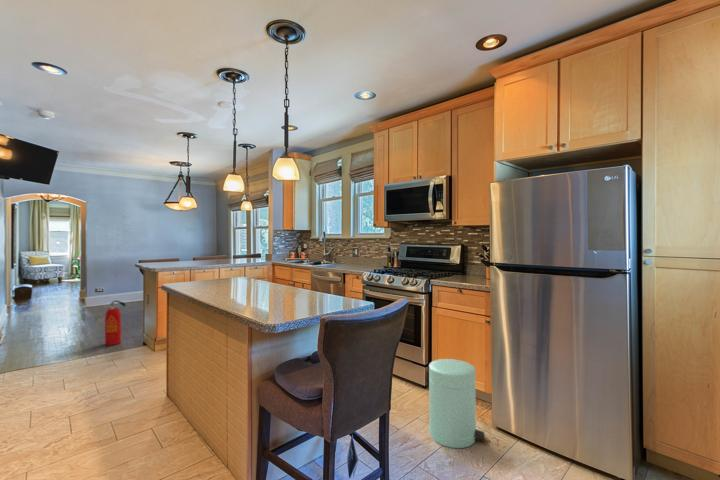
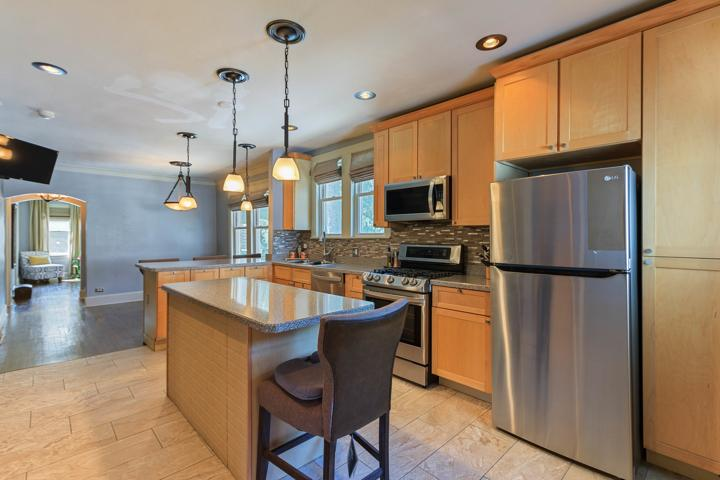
- trash can (456, 400)
- fire extinguisher (114, 322)
